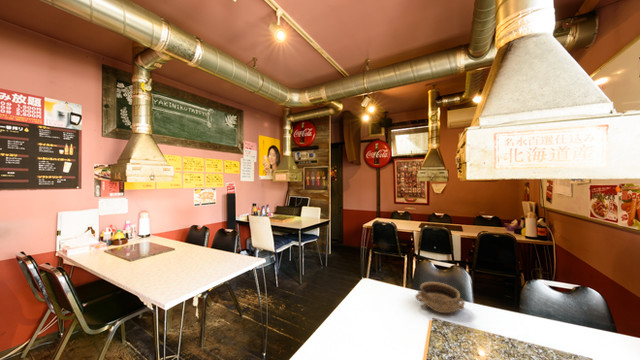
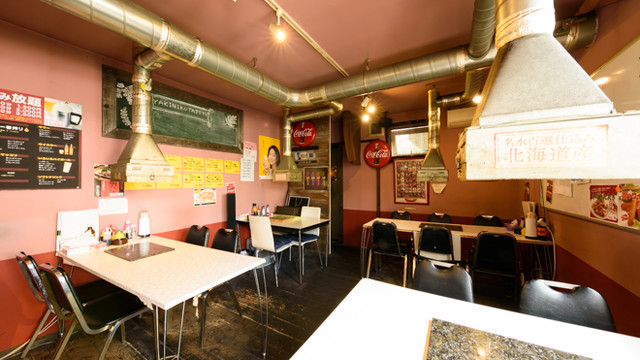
- ceramic bowl (439, 298)
